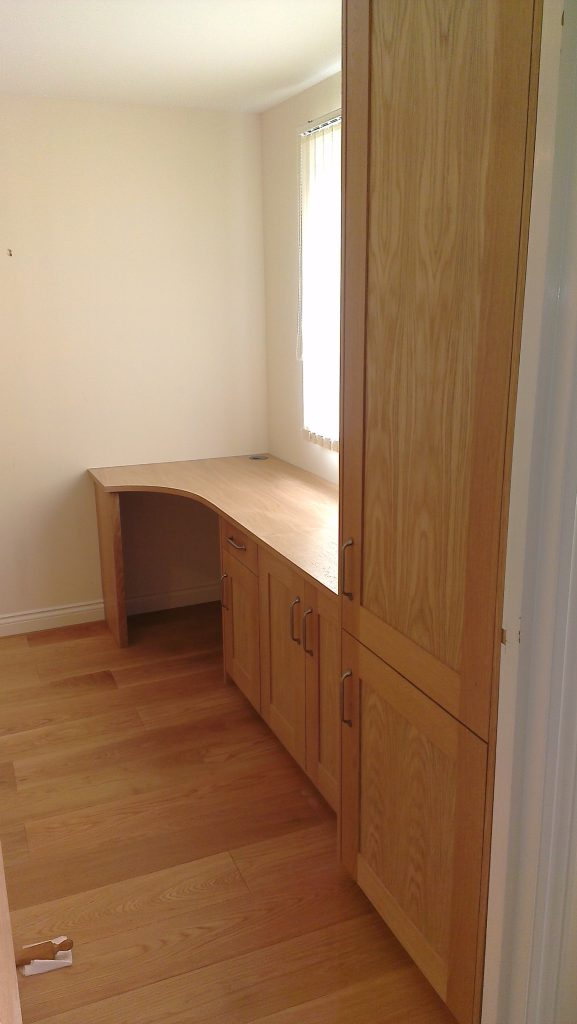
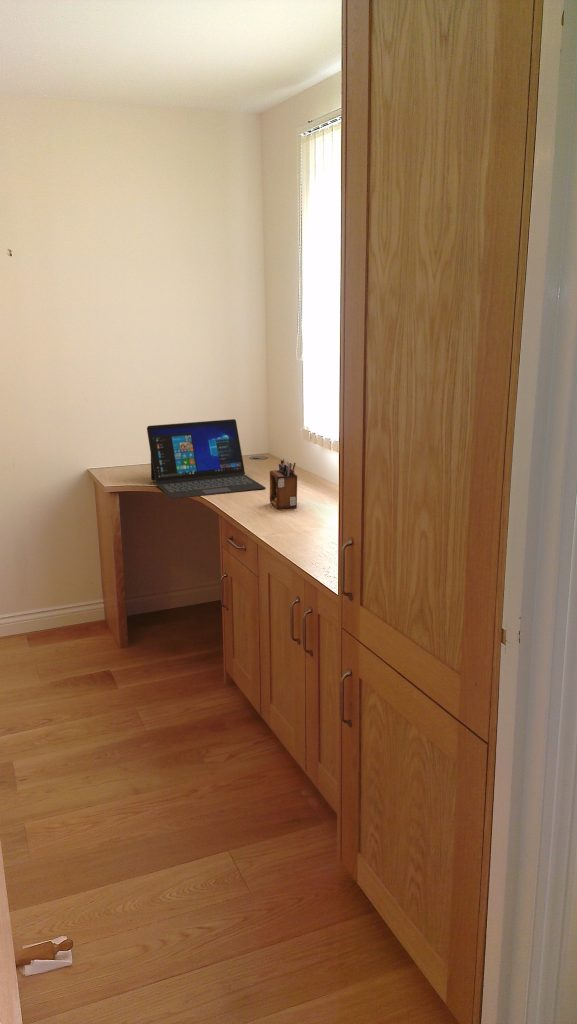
+ desk organizer (283, 483)
+ laptop (205, 456)
